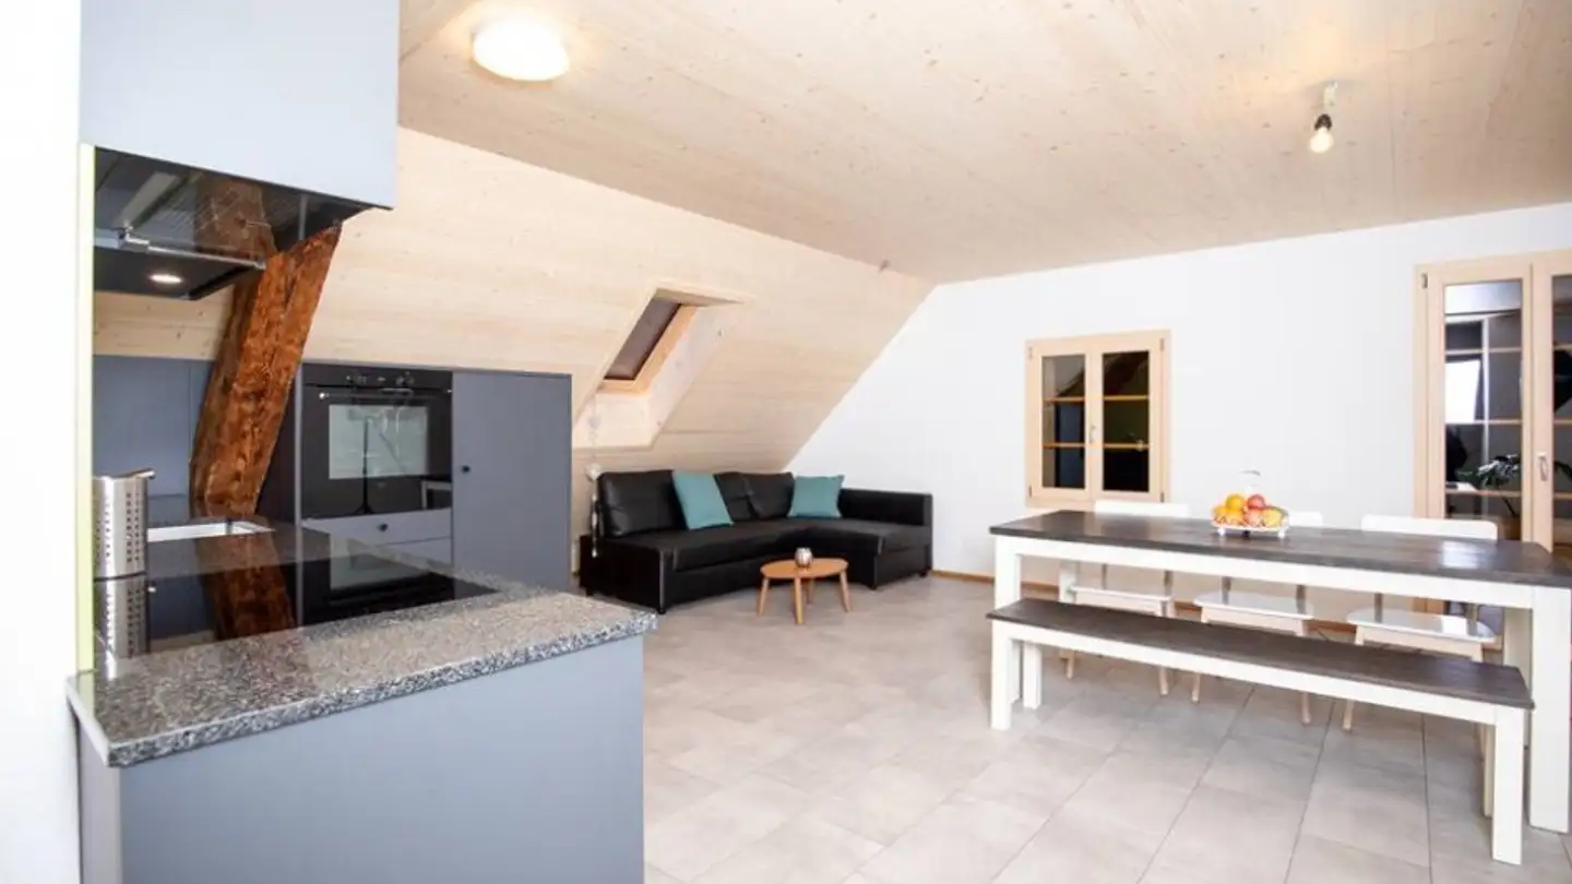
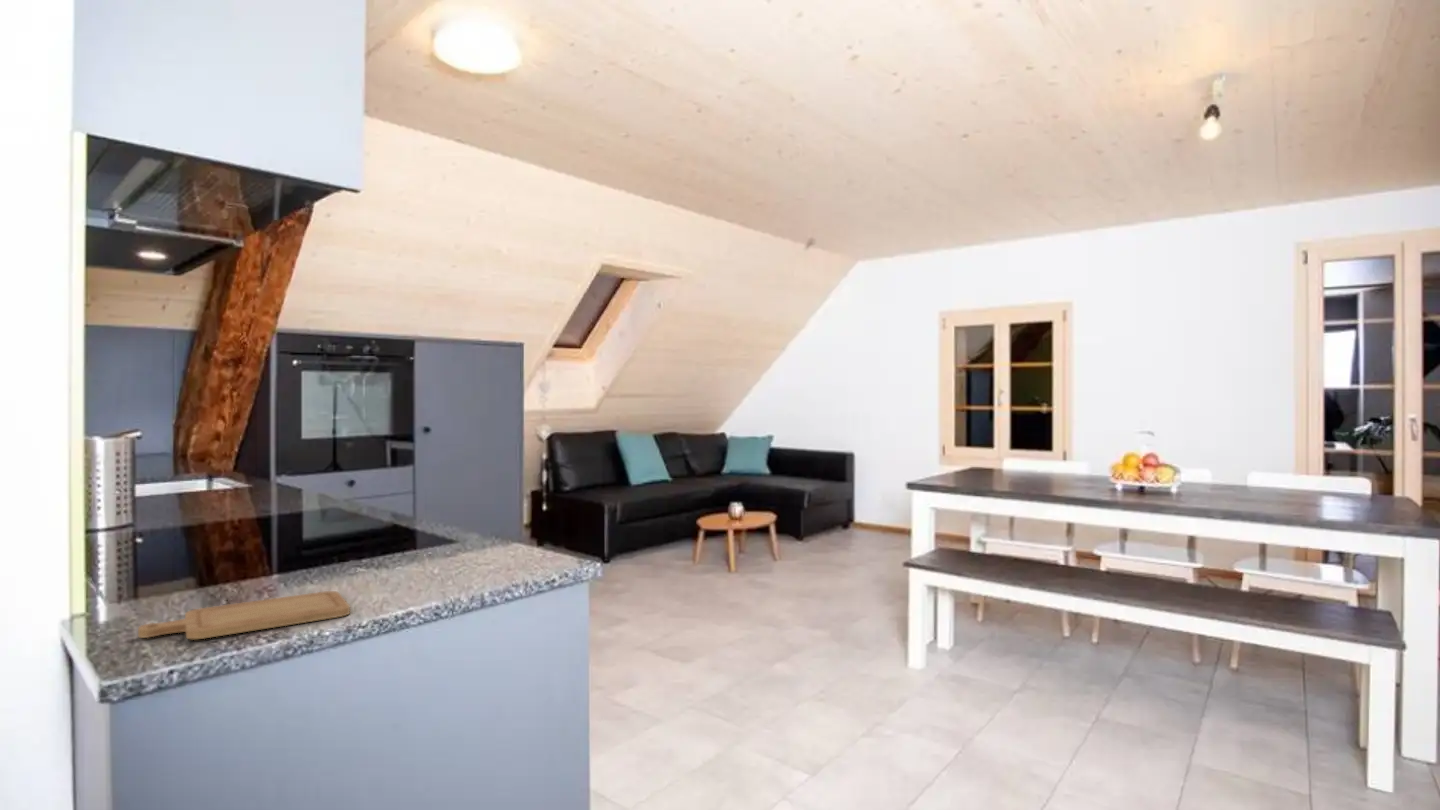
+ chopping board (248, 615)
